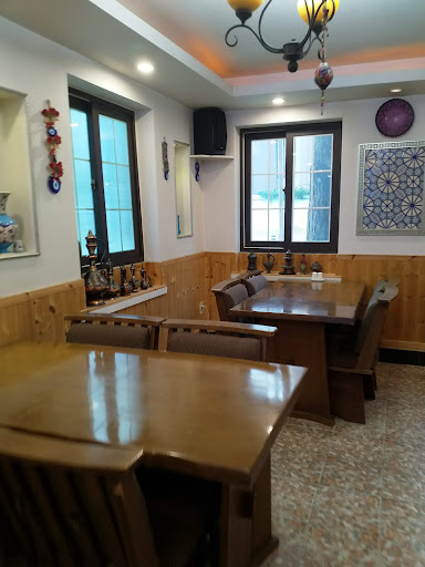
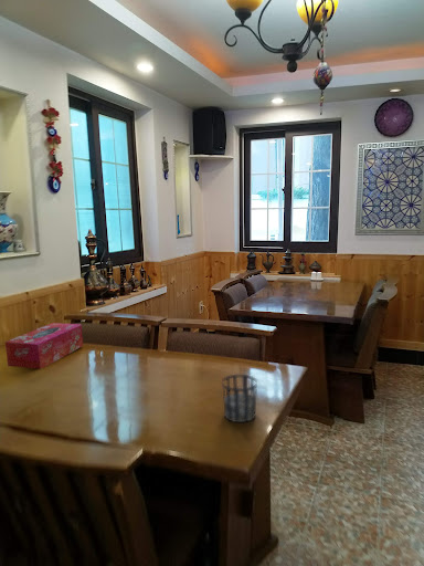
+ cup (240, 398)
+ tissue box (46, 344)
